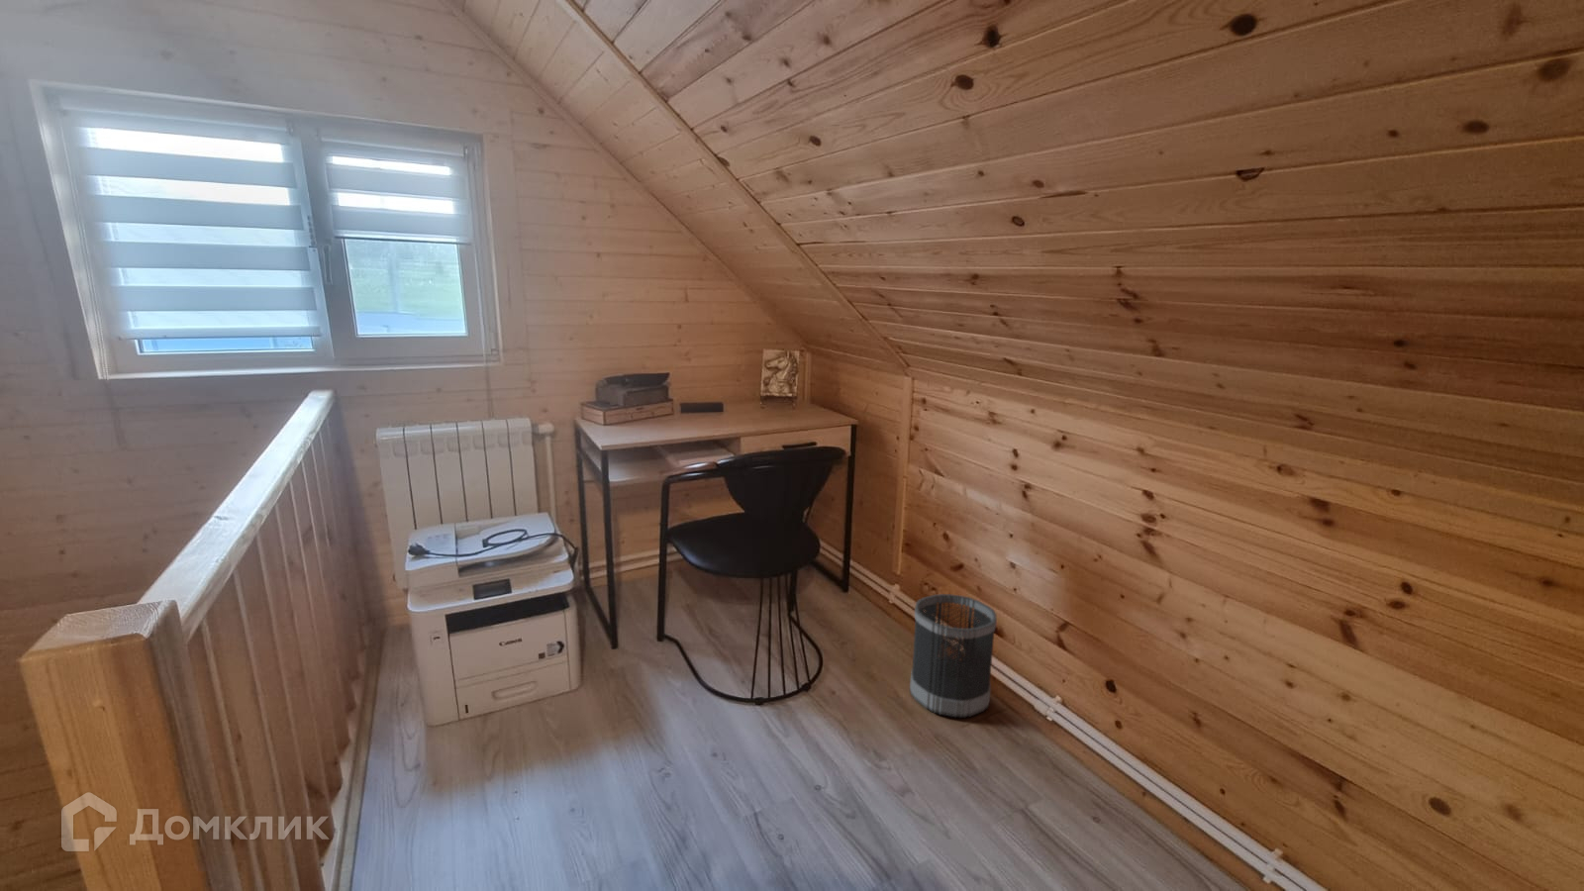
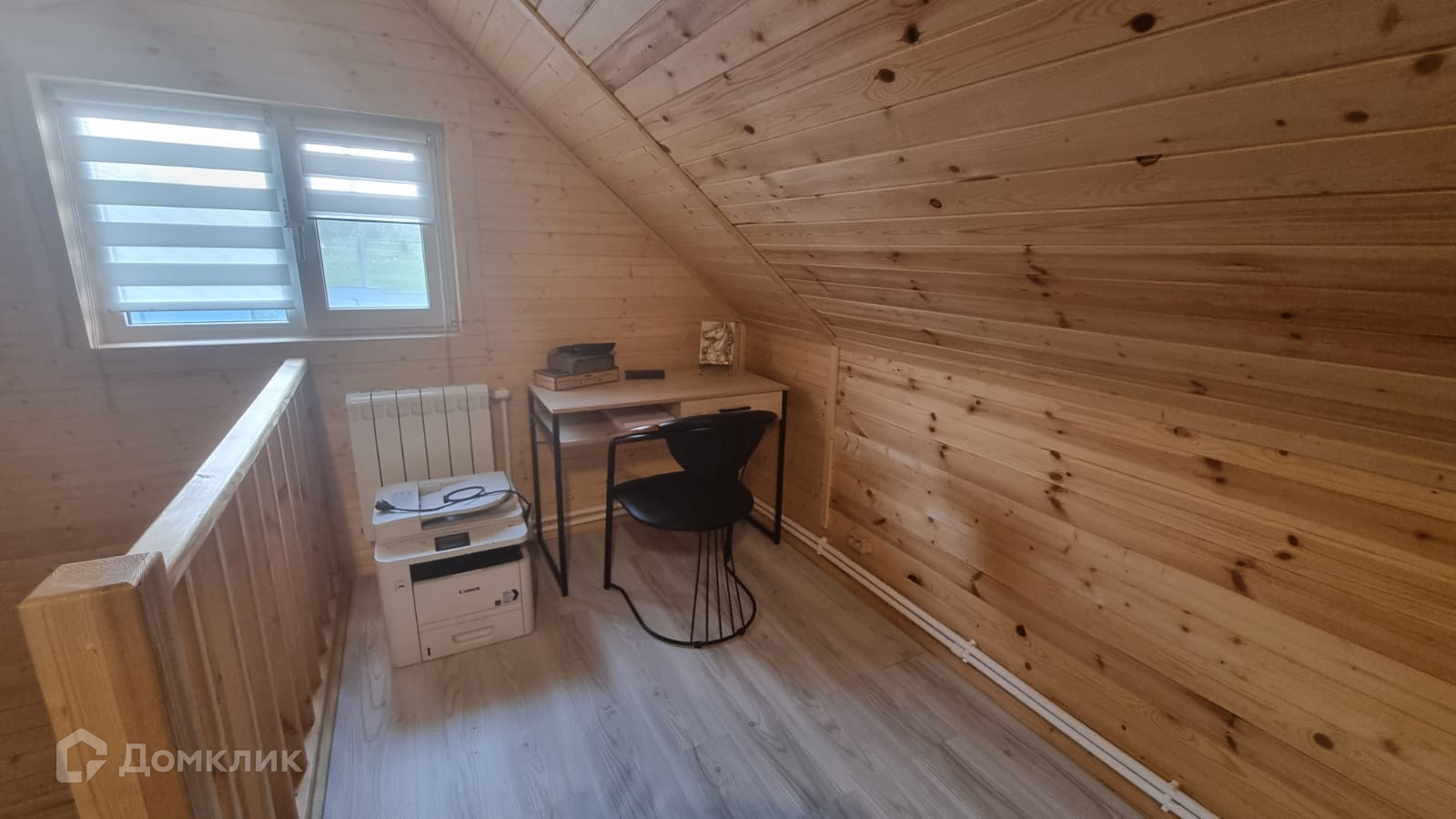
- wastebasket (952, 653)
